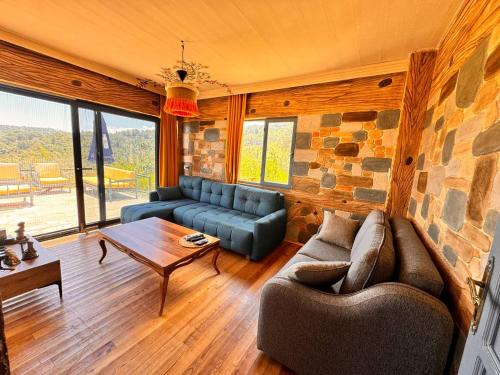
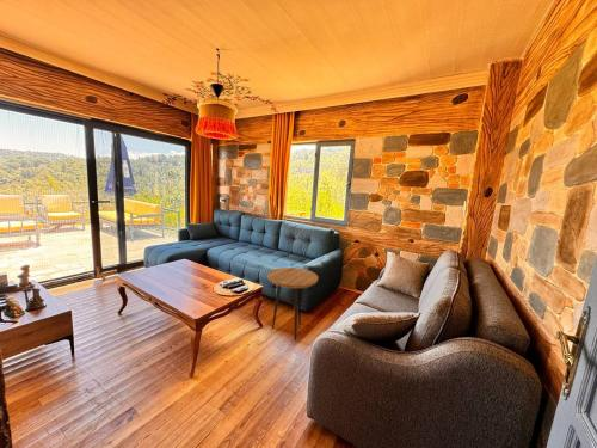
+ side table (295, 302)
